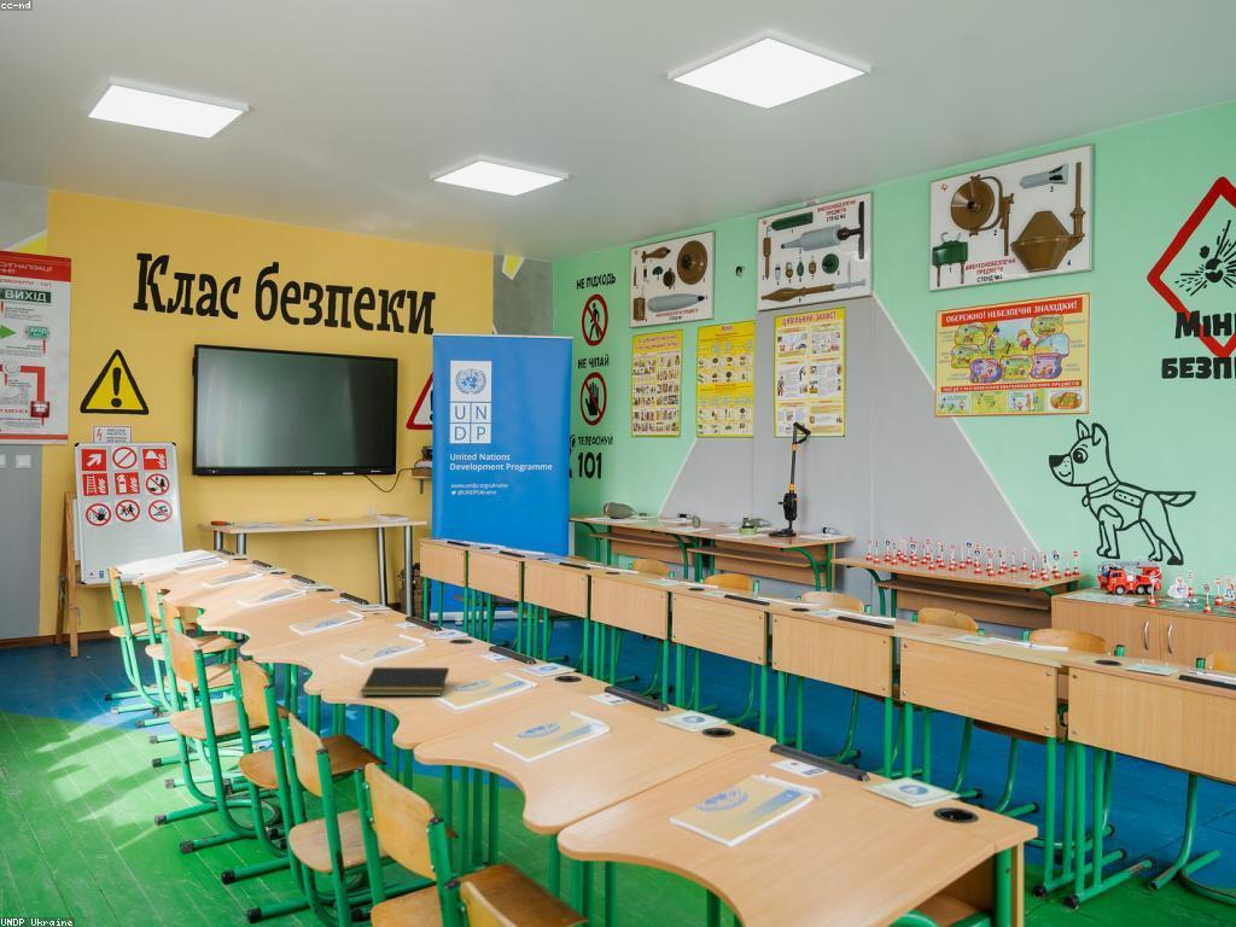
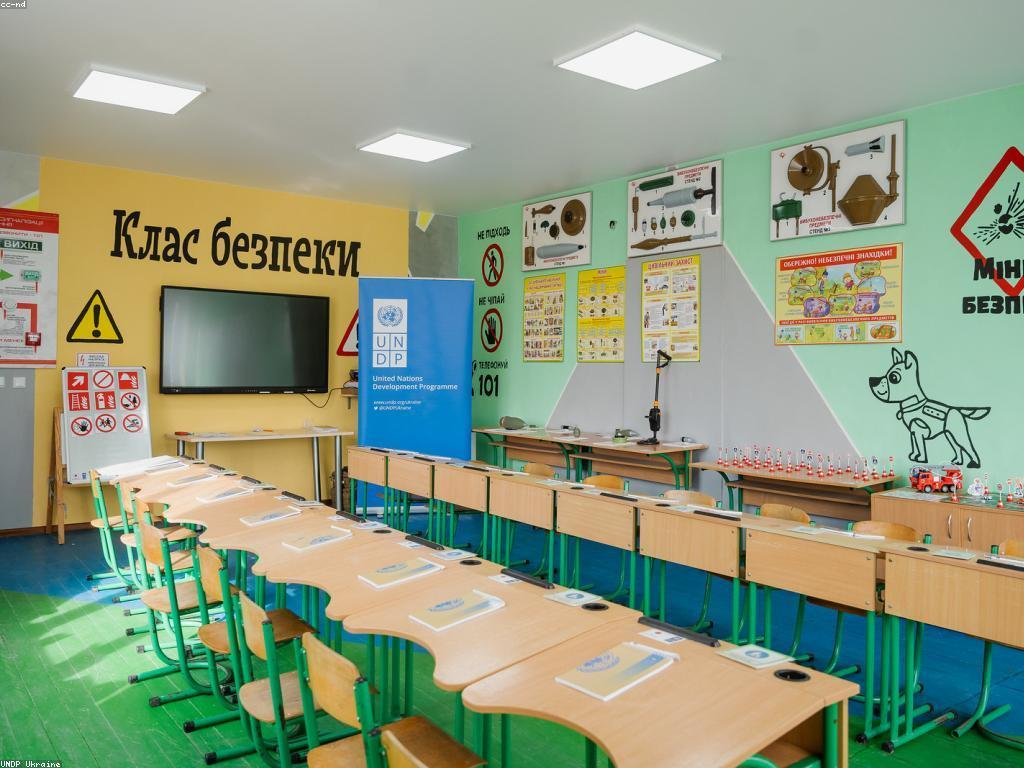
- notepad (406, 681)
